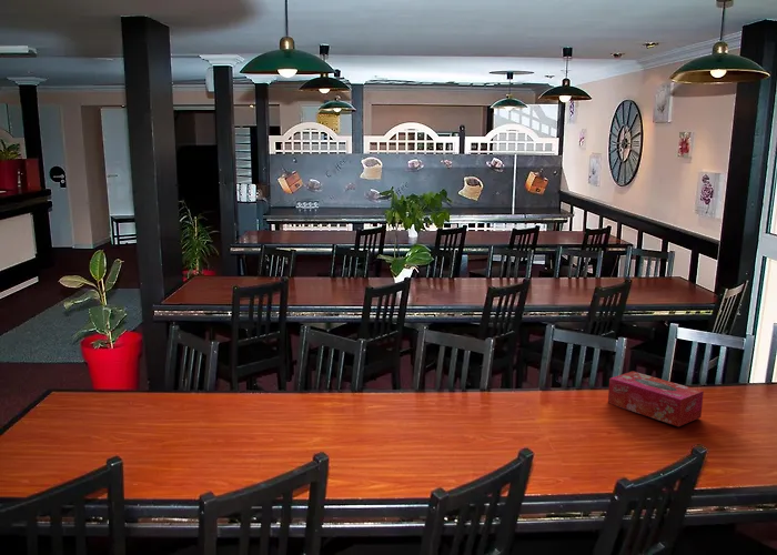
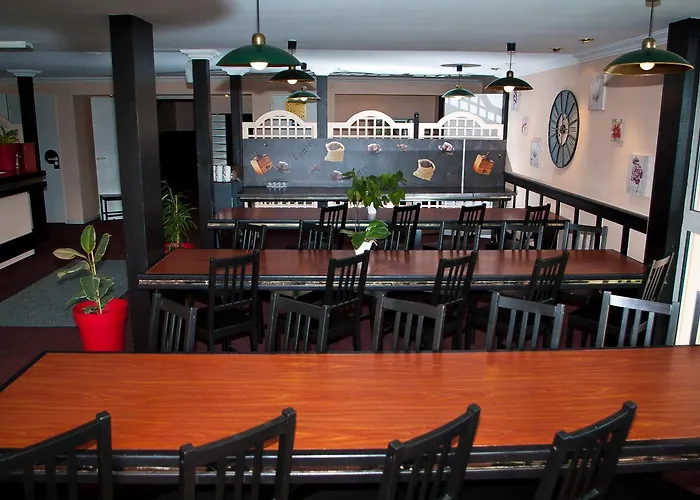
- tissue box (654, 396)
